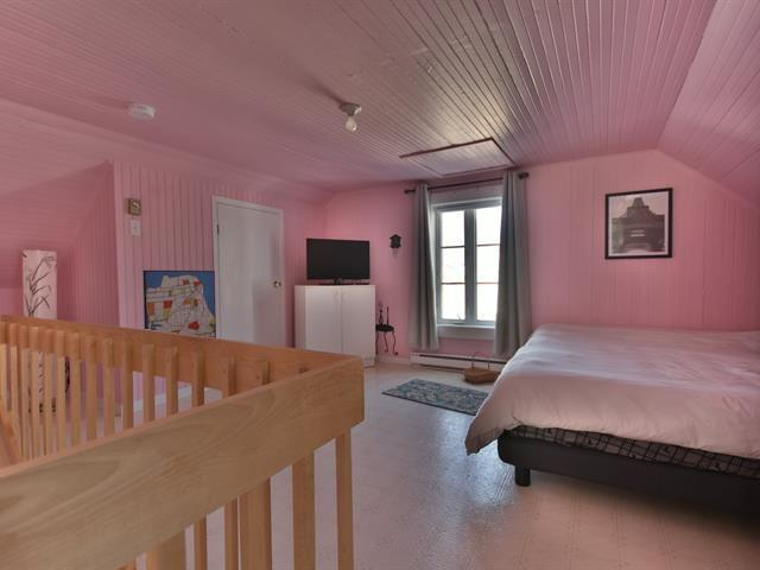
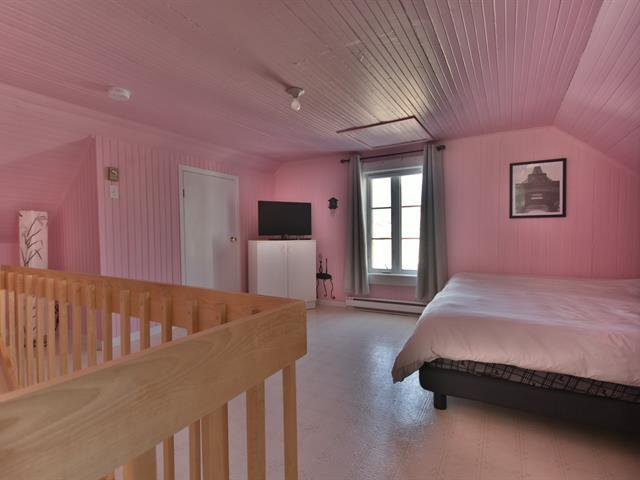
- rug (452, 395)
- basket (479, 367)
- wall art (182, 306)
